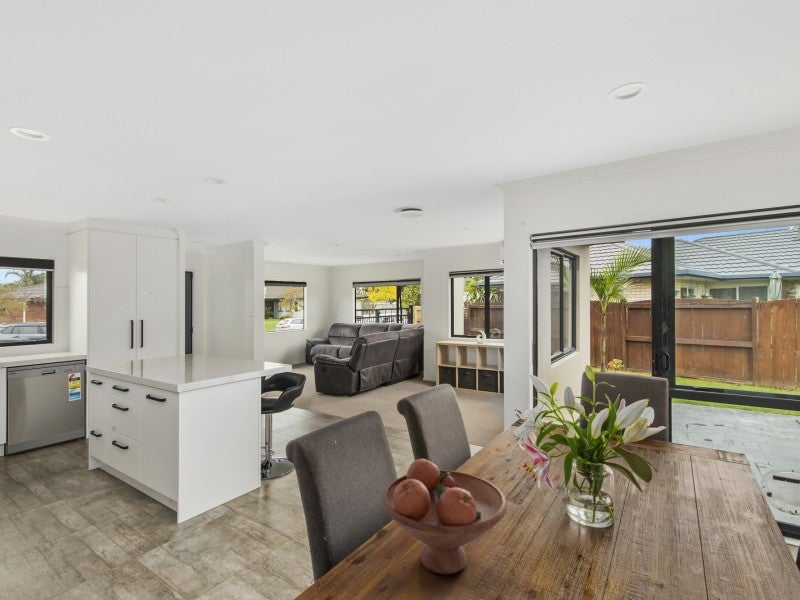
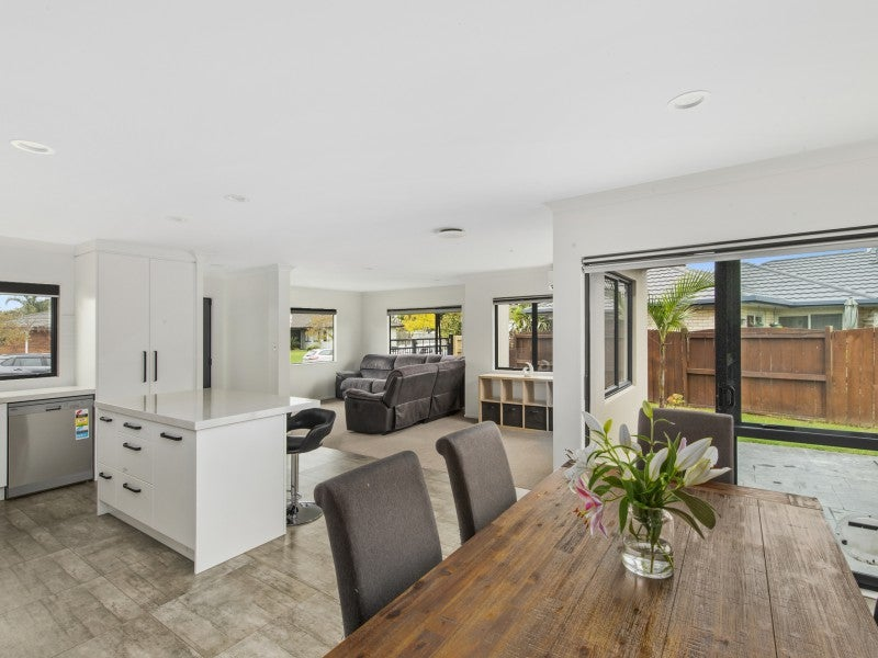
- fruit bowl (443, 515)
